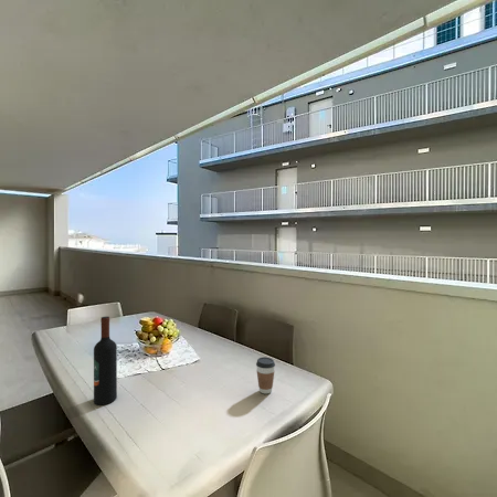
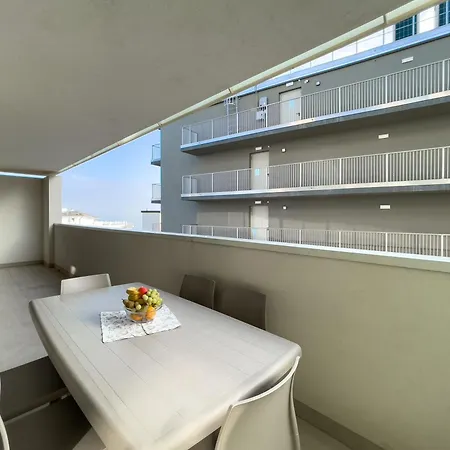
- coffee cup (265, 376)
- wine bottle (105, 358)
